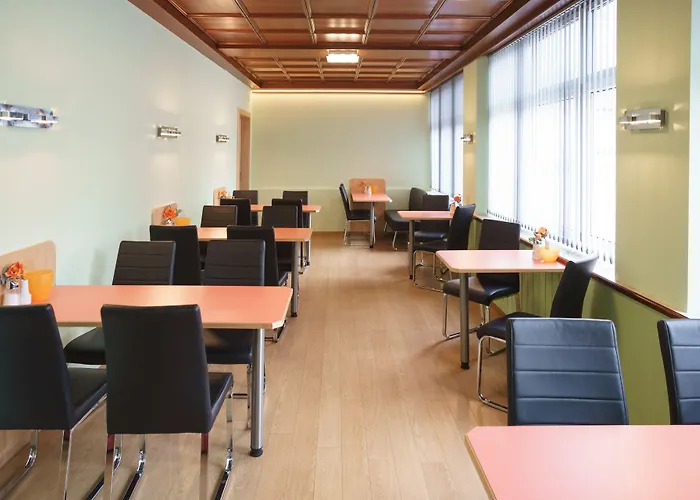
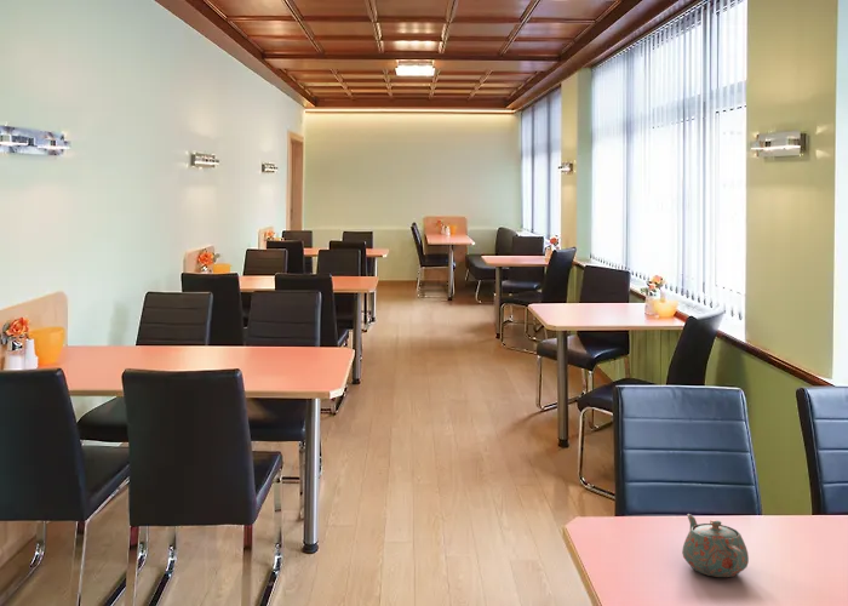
+ teapot (712, 543)
